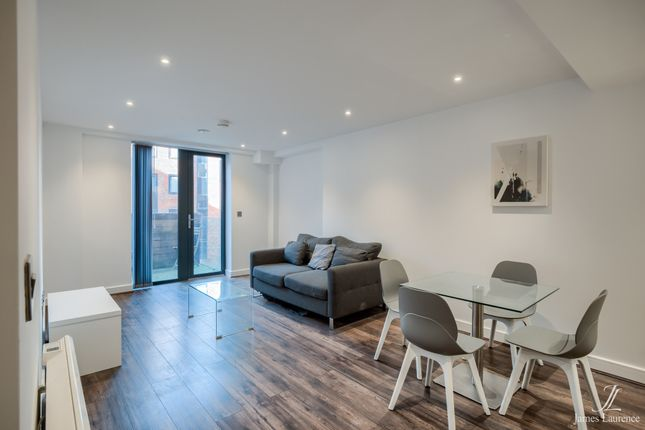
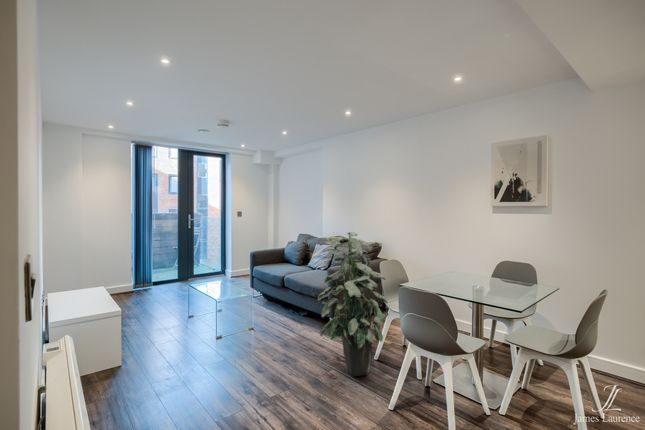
+ indoor plant (352, 301)
